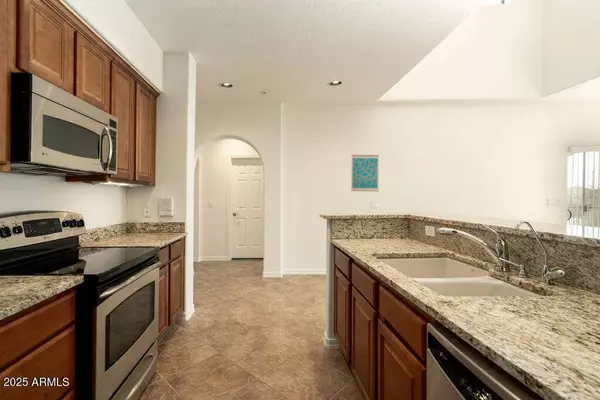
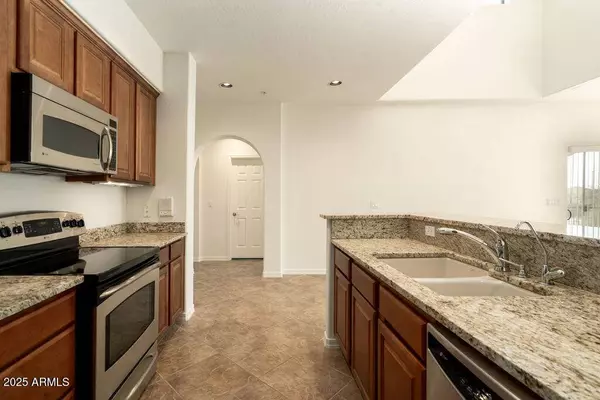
- wall art (365, 173)
